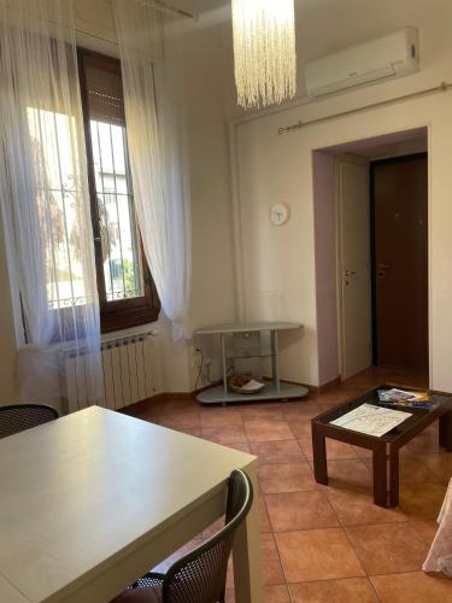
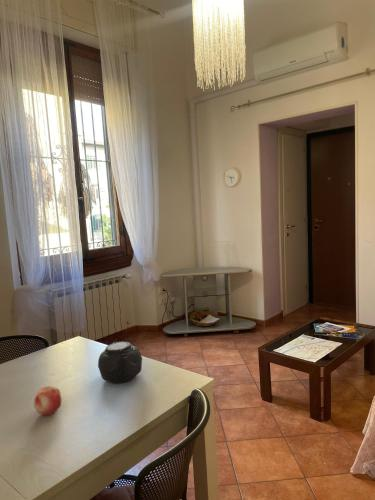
+ teapot (121, 363)
+ fruit (48, 400)
